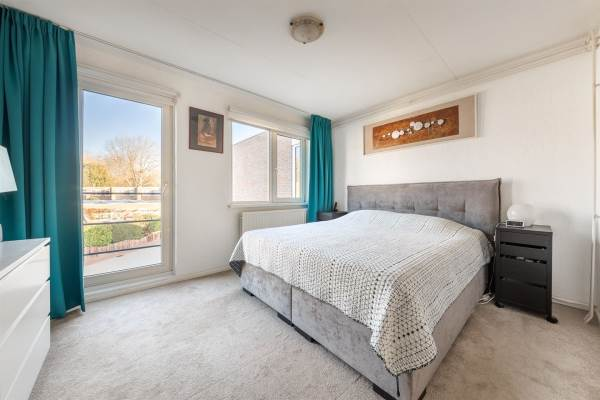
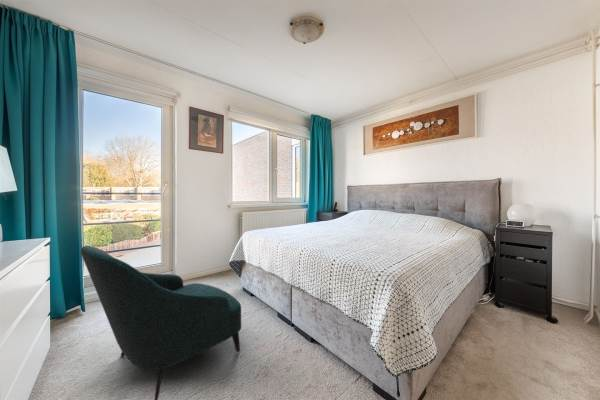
+ armchair (174, 296)
